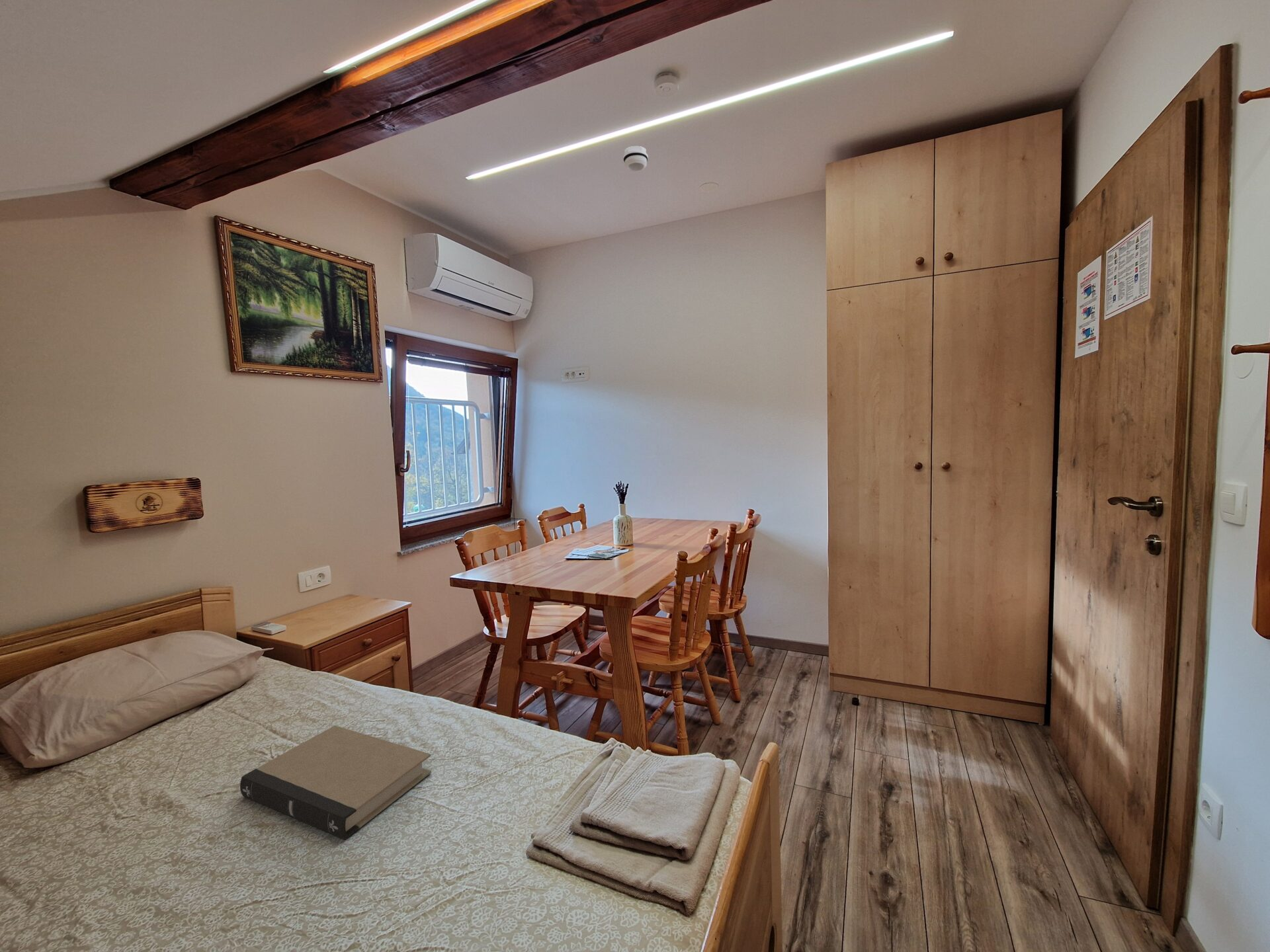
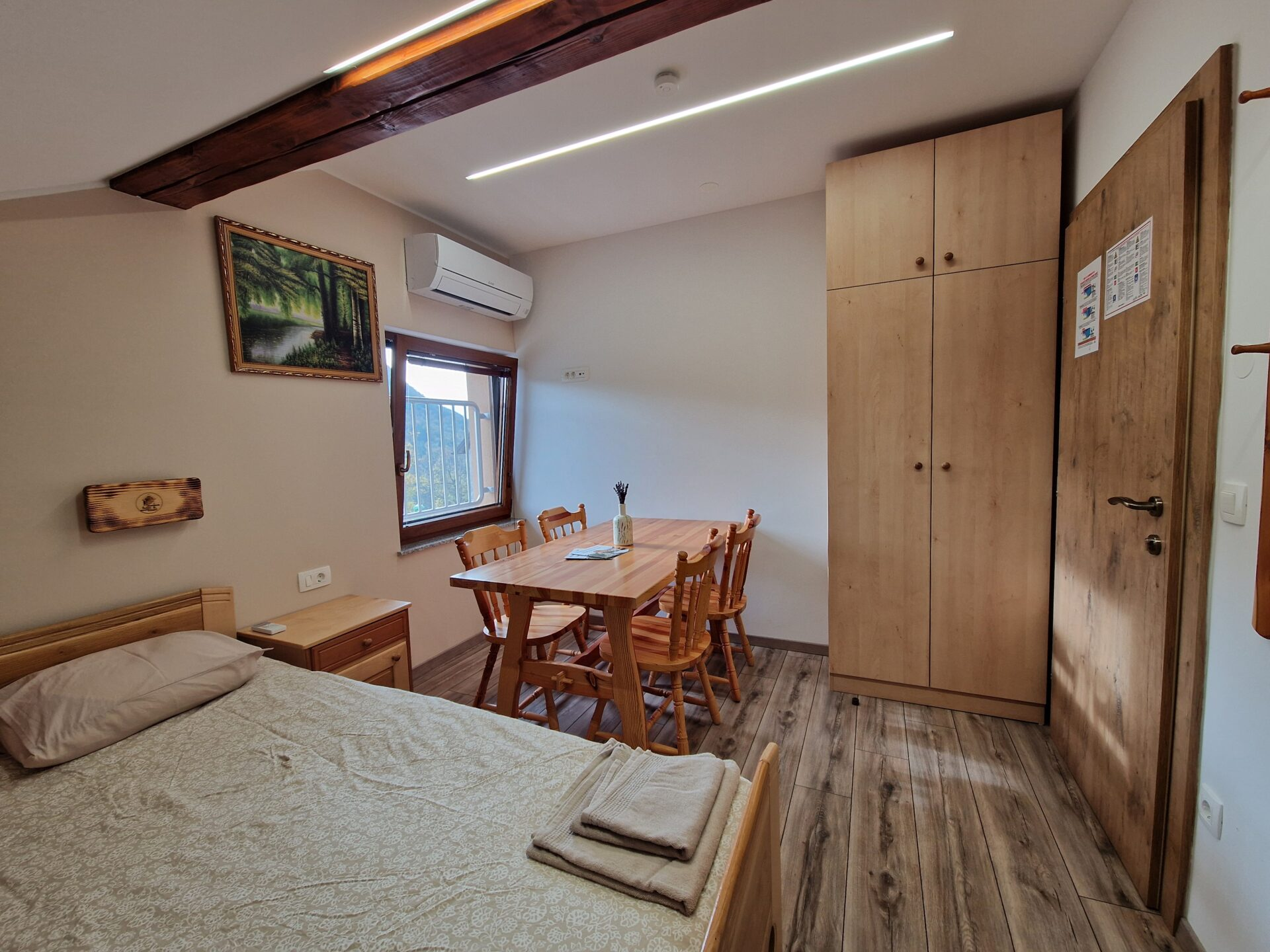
- smoke detector (636, 159)
- book (338, 775)
